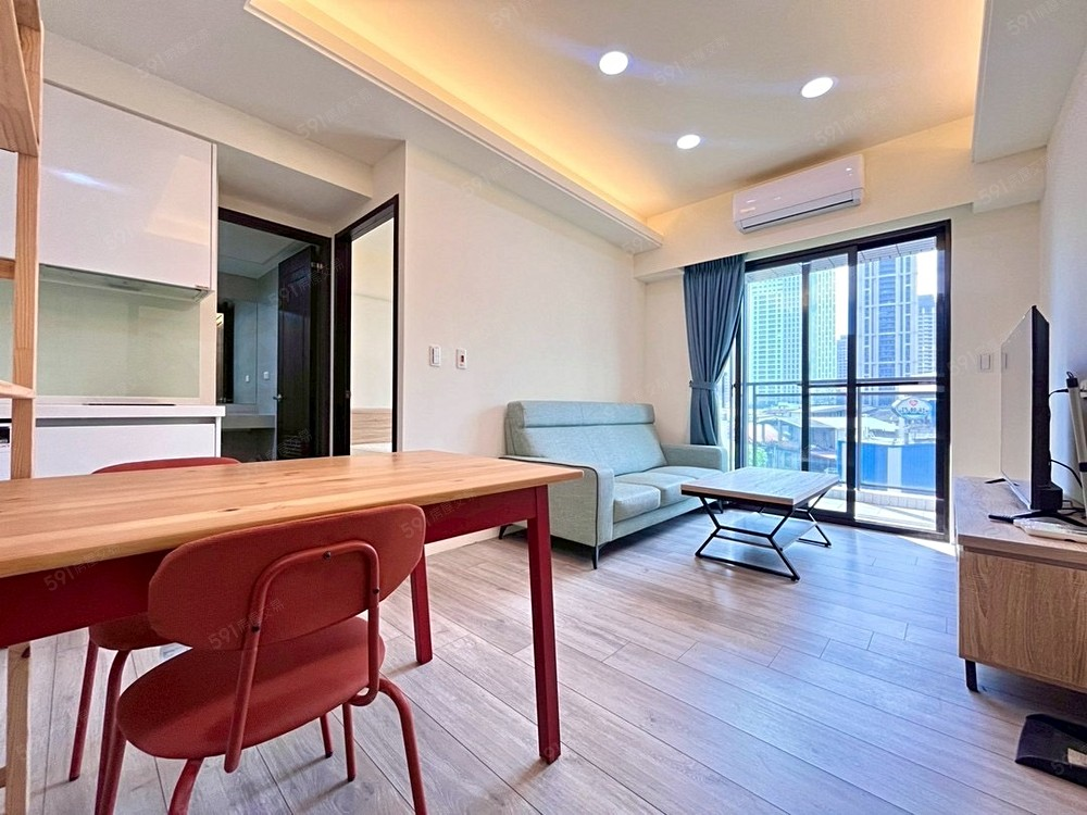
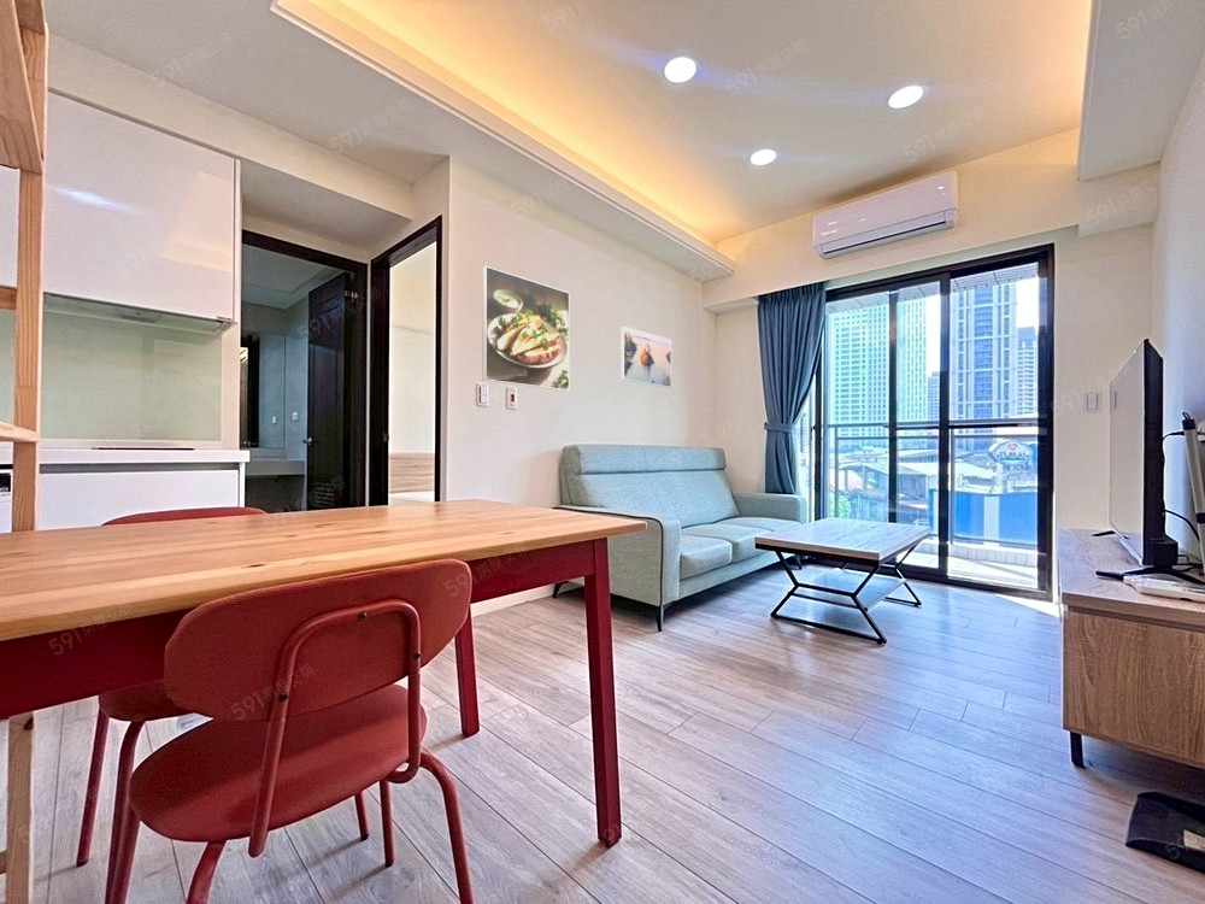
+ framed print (647, 358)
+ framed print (529, 333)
